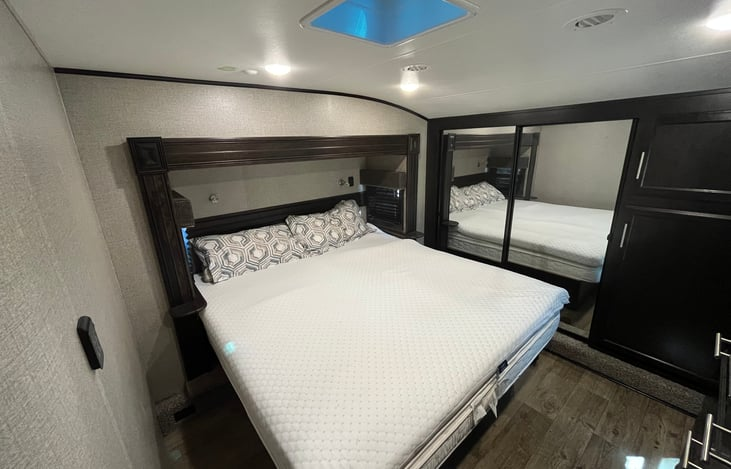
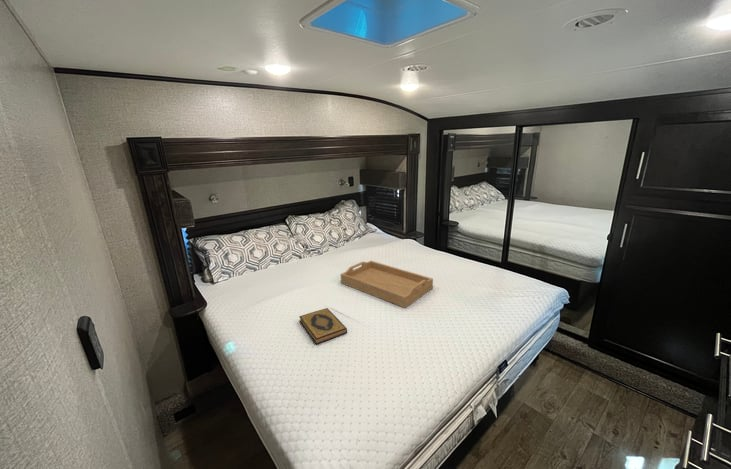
+ serving tray (385, 279)
+ hardback book (322, 324)
